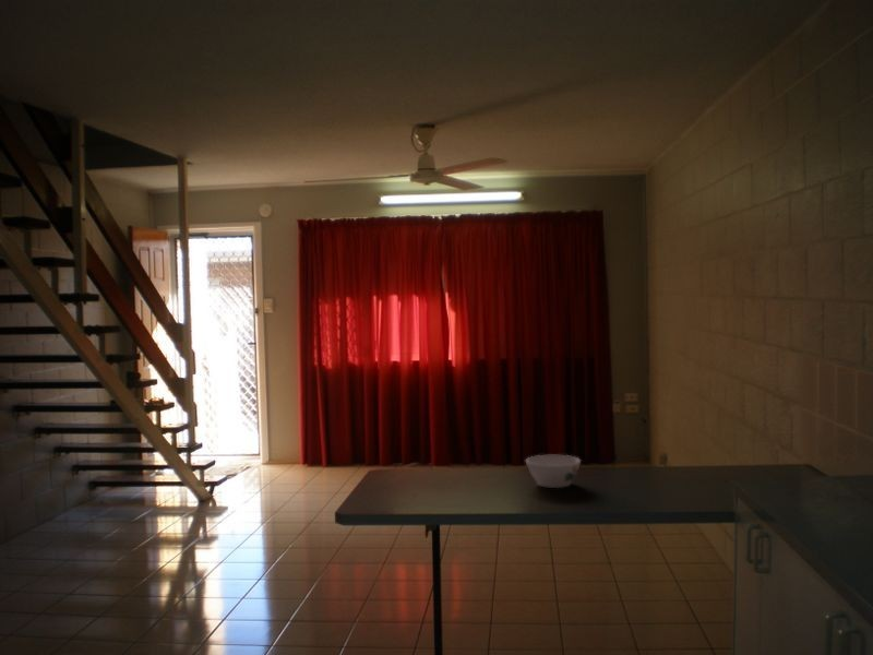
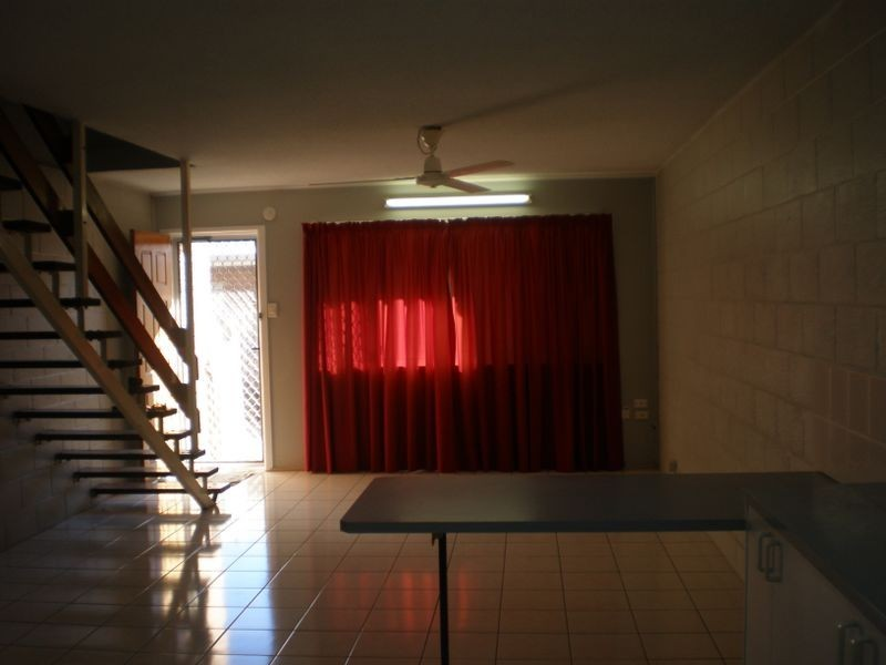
- bowl (553, 472)
